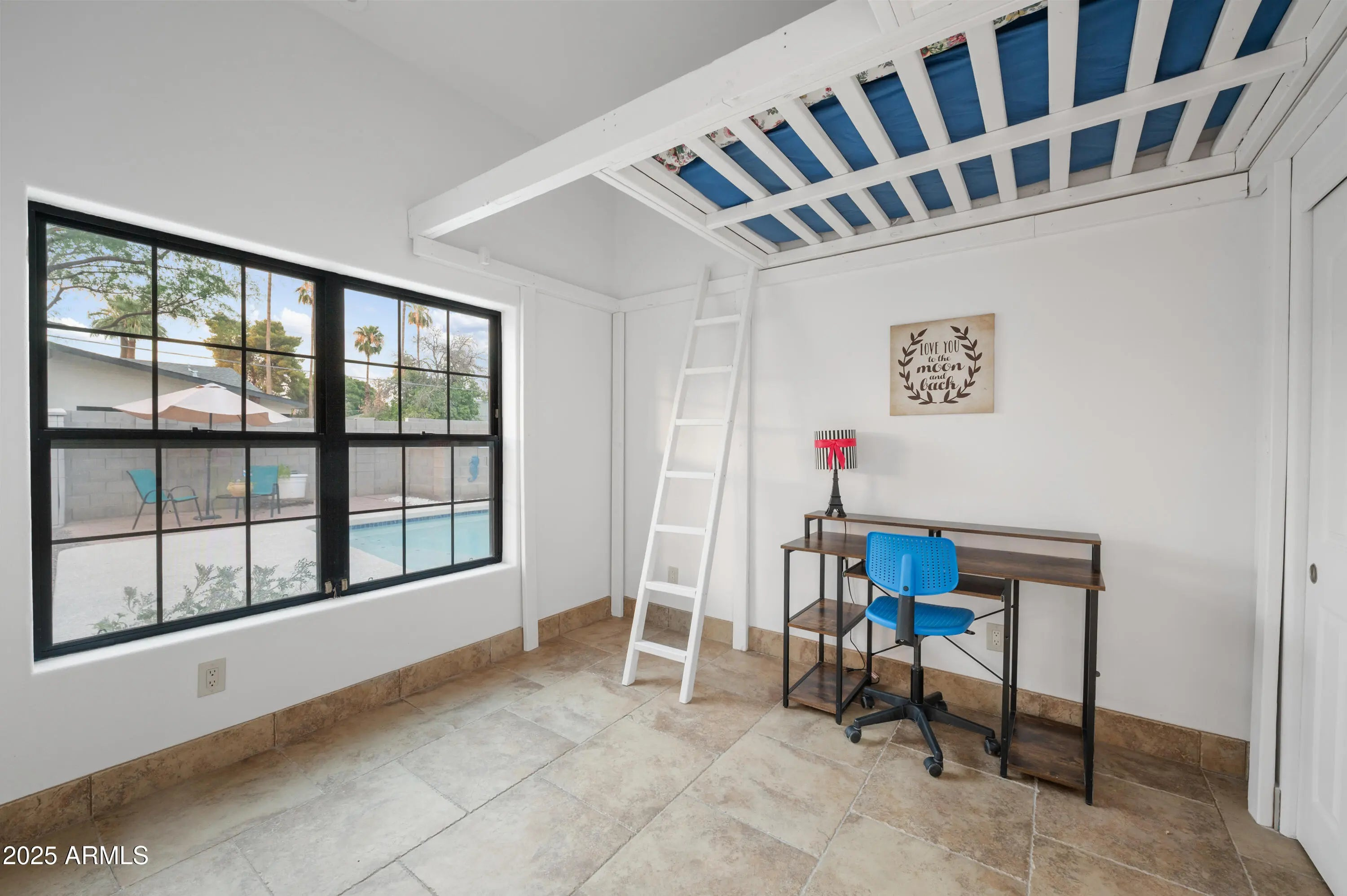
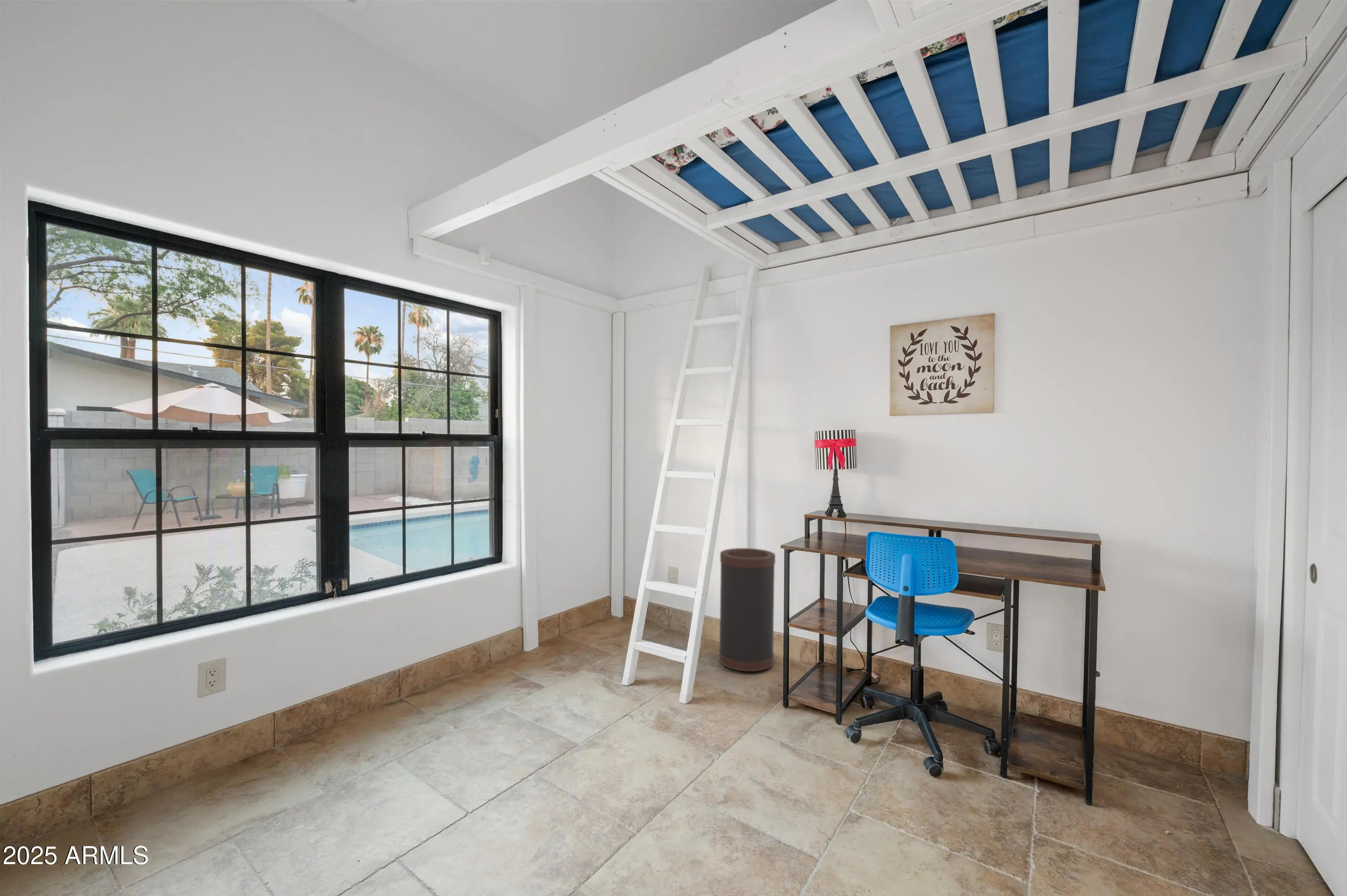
+ trash can (747, 608)
